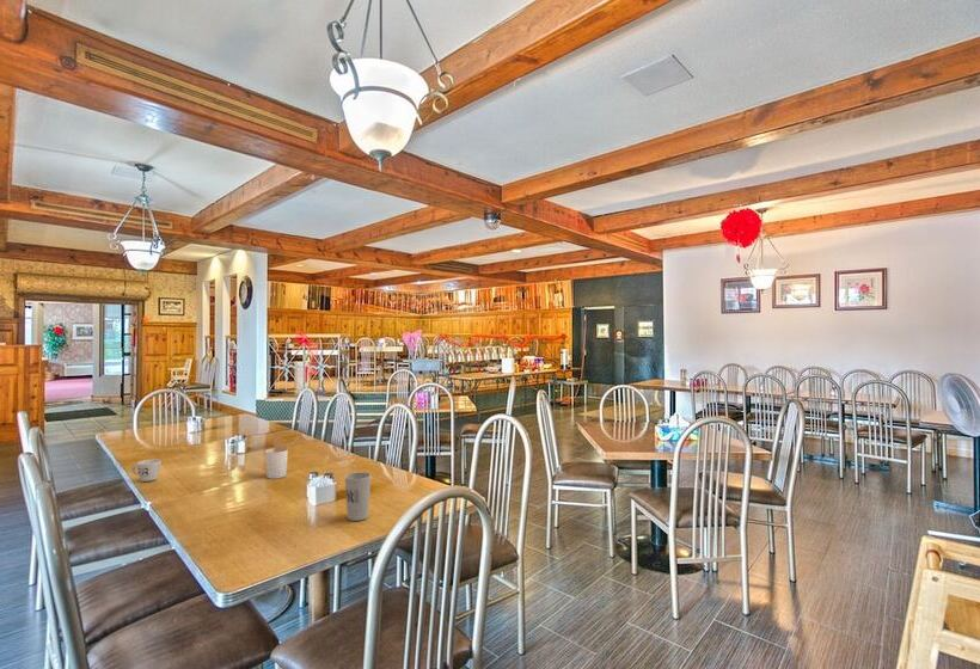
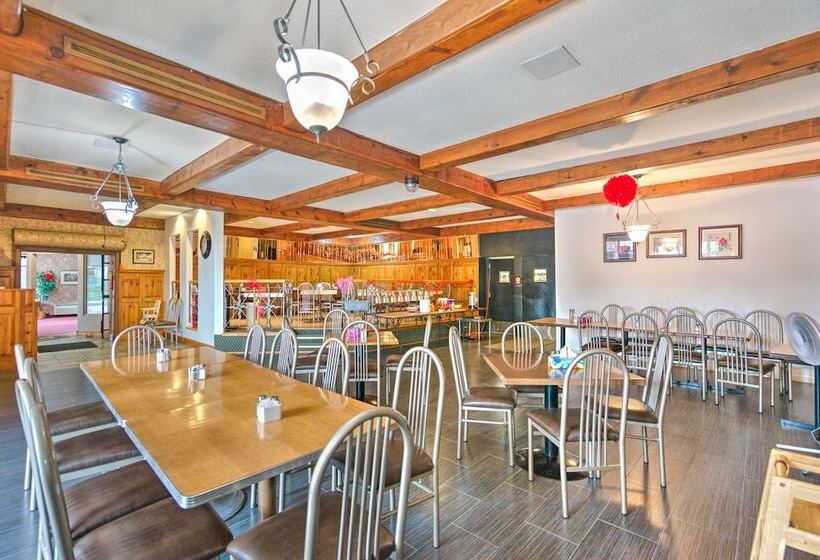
- utensil holder (282, 455)
- mug (145, 471)
- cup (357, 496)
